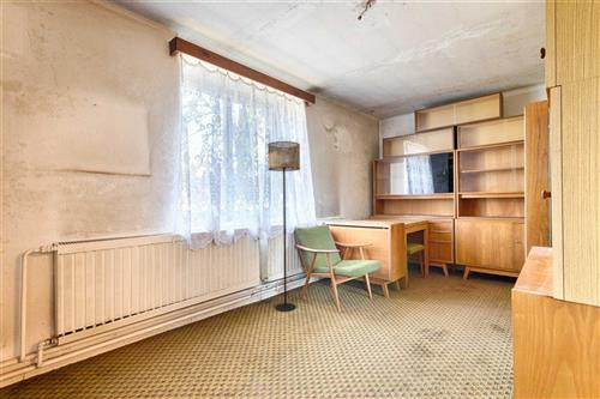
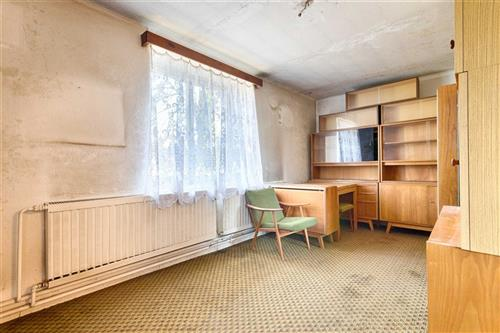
- floor lamp (284, 225)
